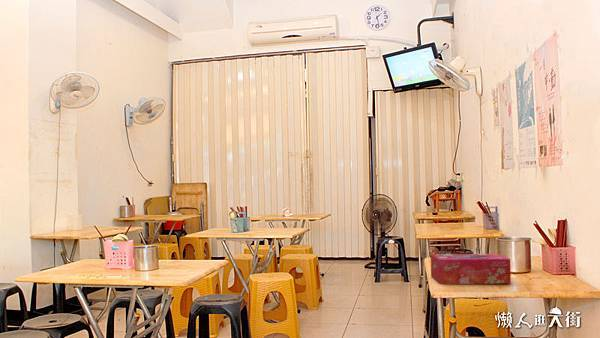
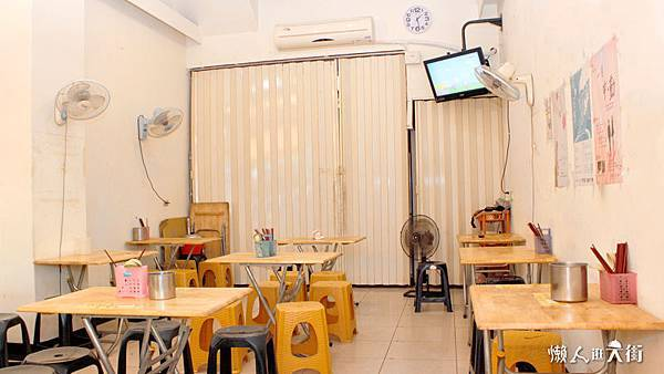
- tissue box (469, 268)
